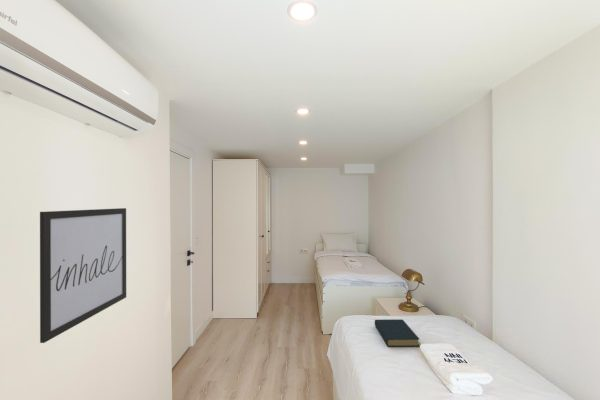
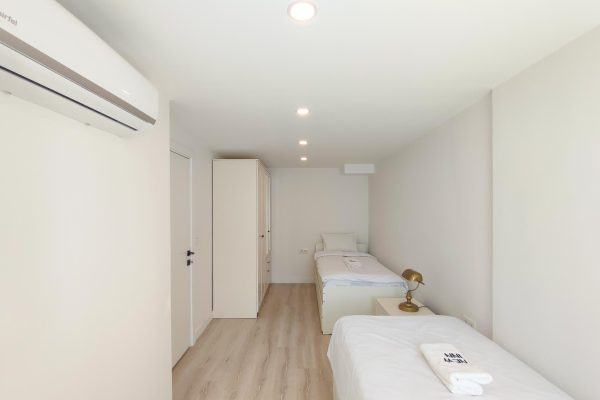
- hardback book (395, 331)
- wall art (91, 262)
